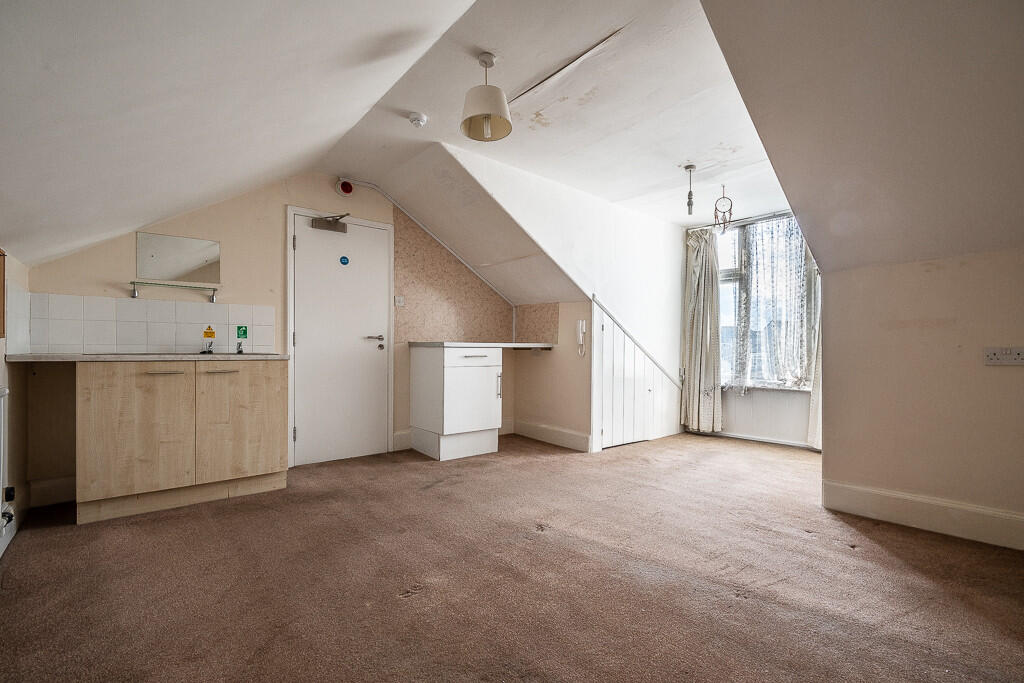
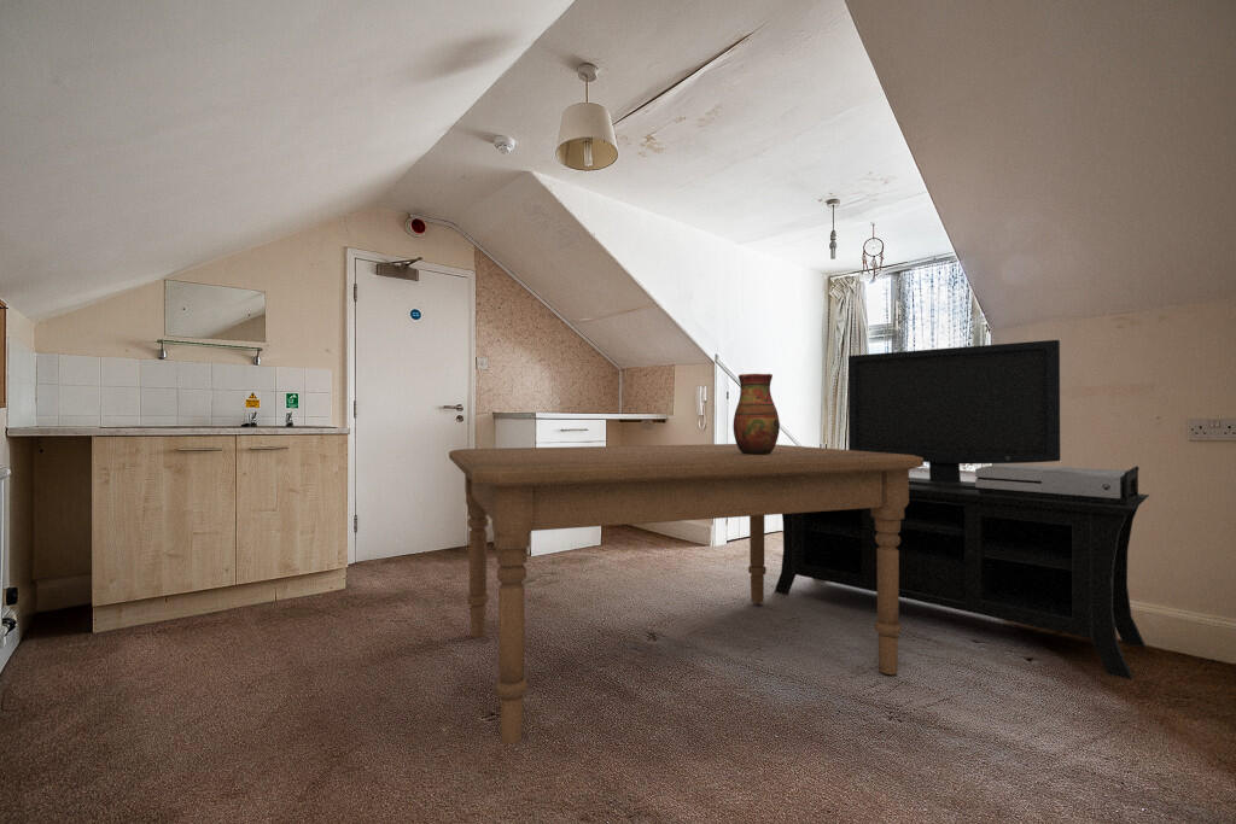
+ vase (756, 413)
+ media console (933, 483)
+ dining table (665, 521)
